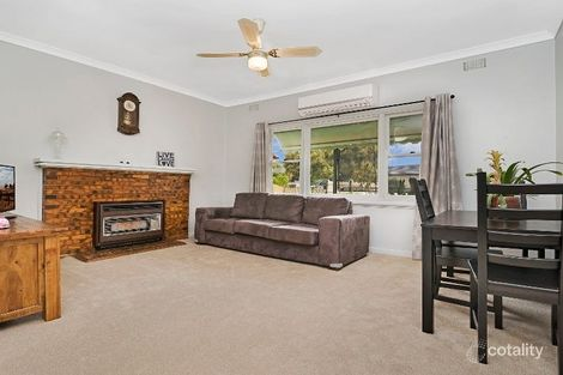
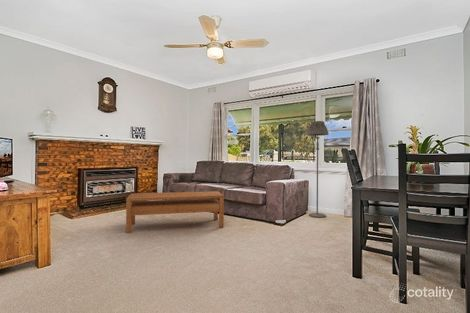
+ coffee table (176, 209)
+ floor lamp (317, 168)
